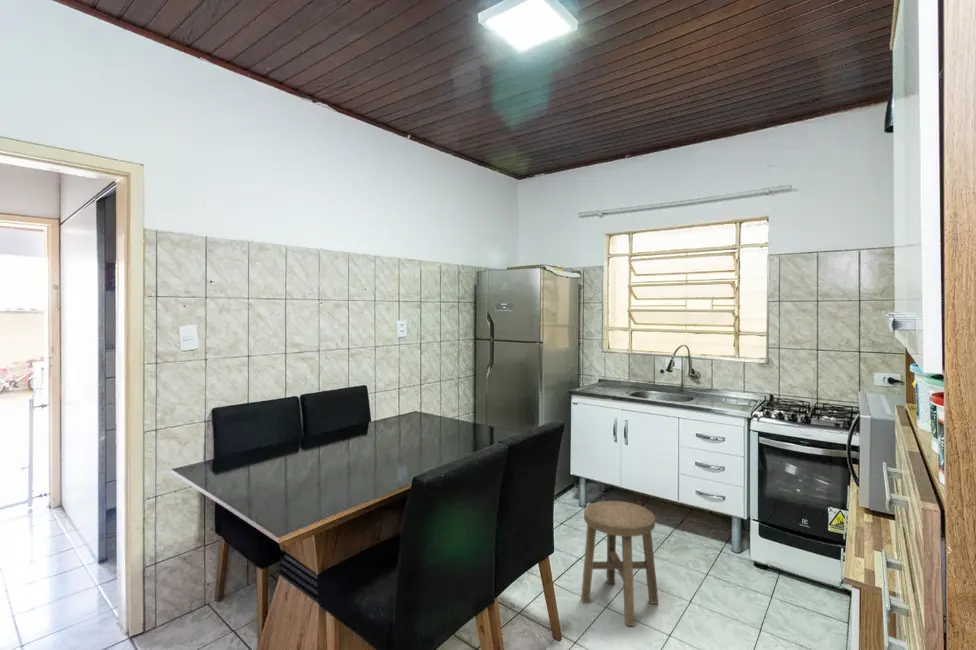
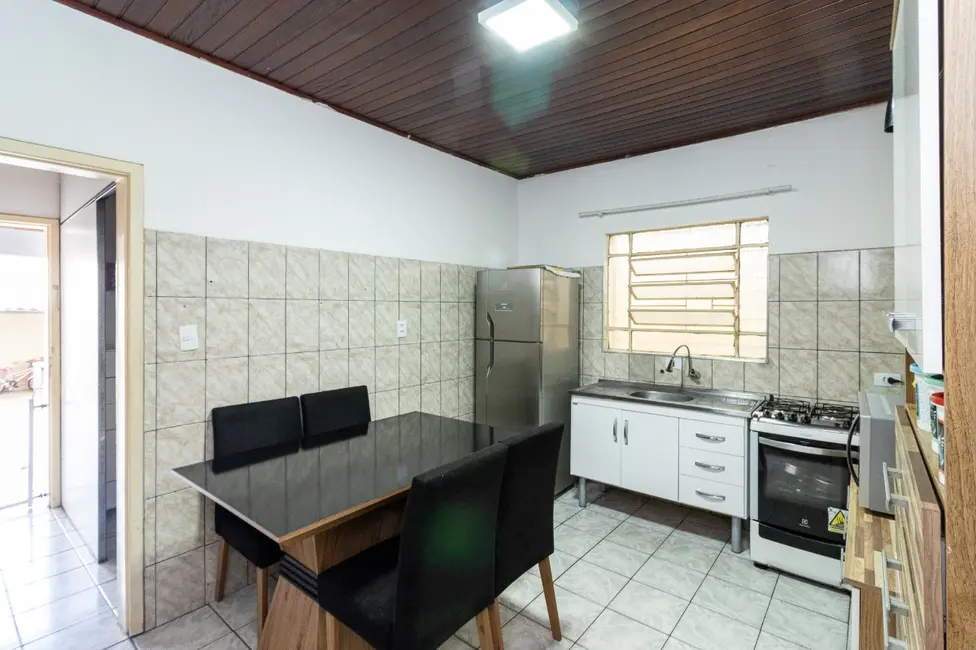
- stool (618, 557)
